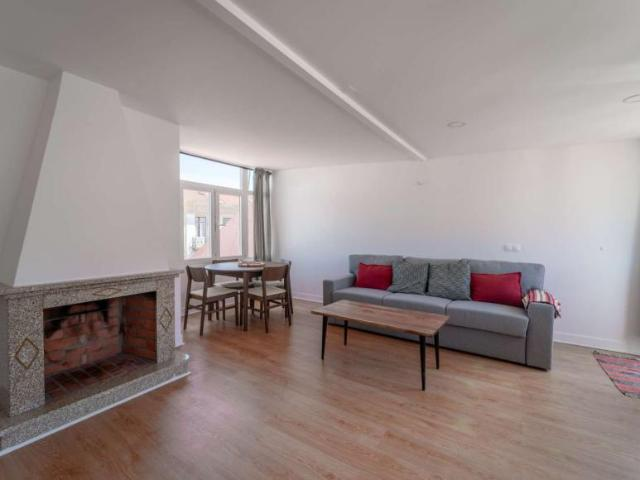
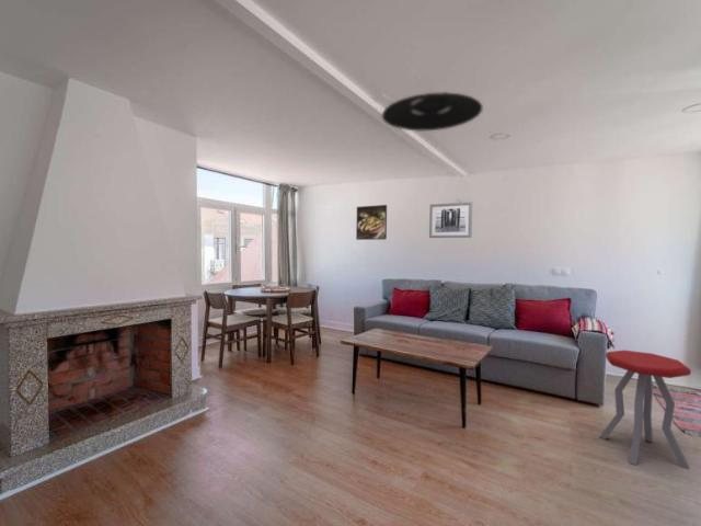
+ ceiling light (430, 106)
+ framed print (370, 222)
+ side table (642, 404)
+ wall art (449, 220)
